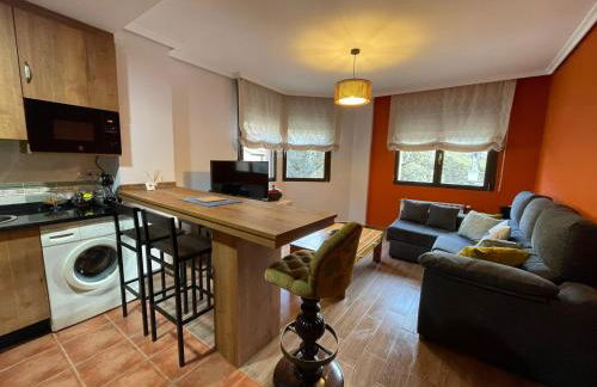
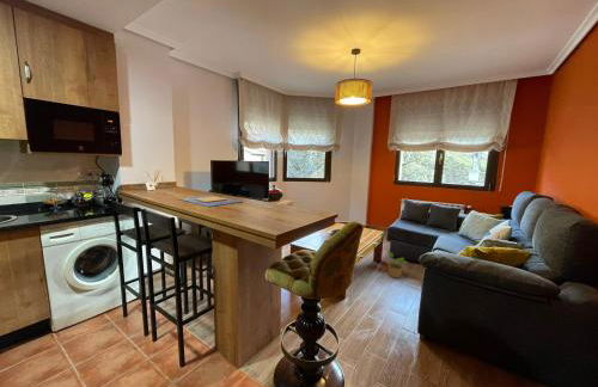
+ potted plant (395, 263)
